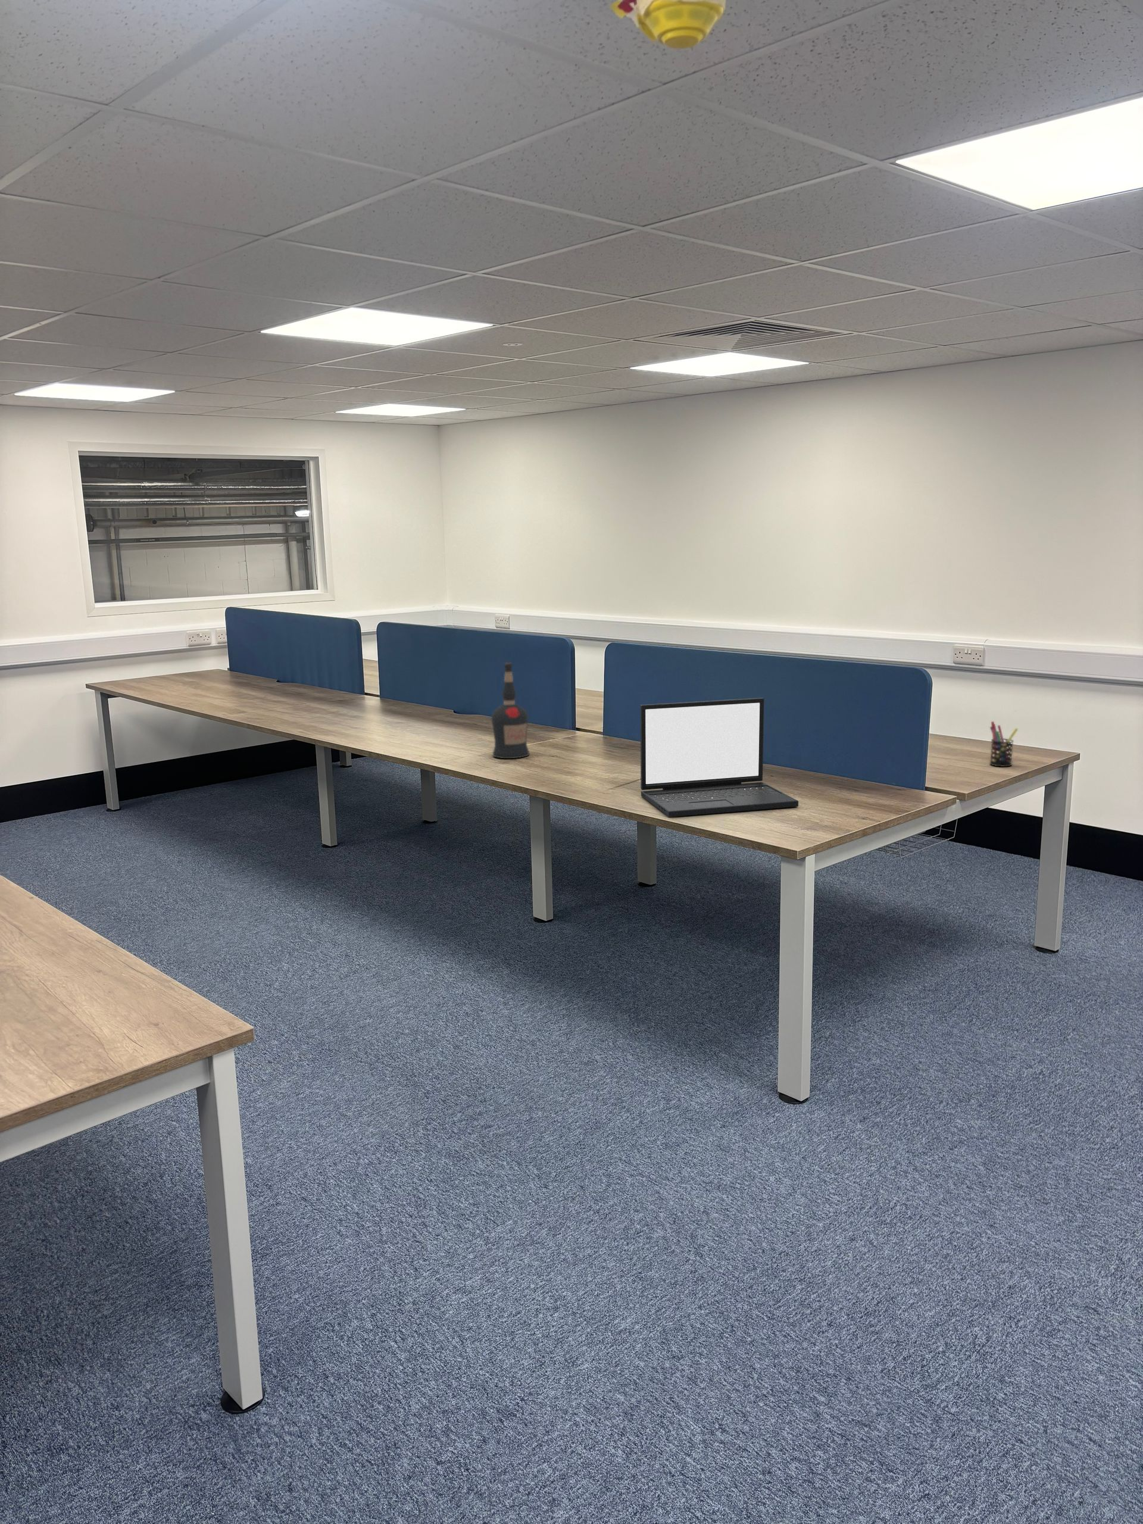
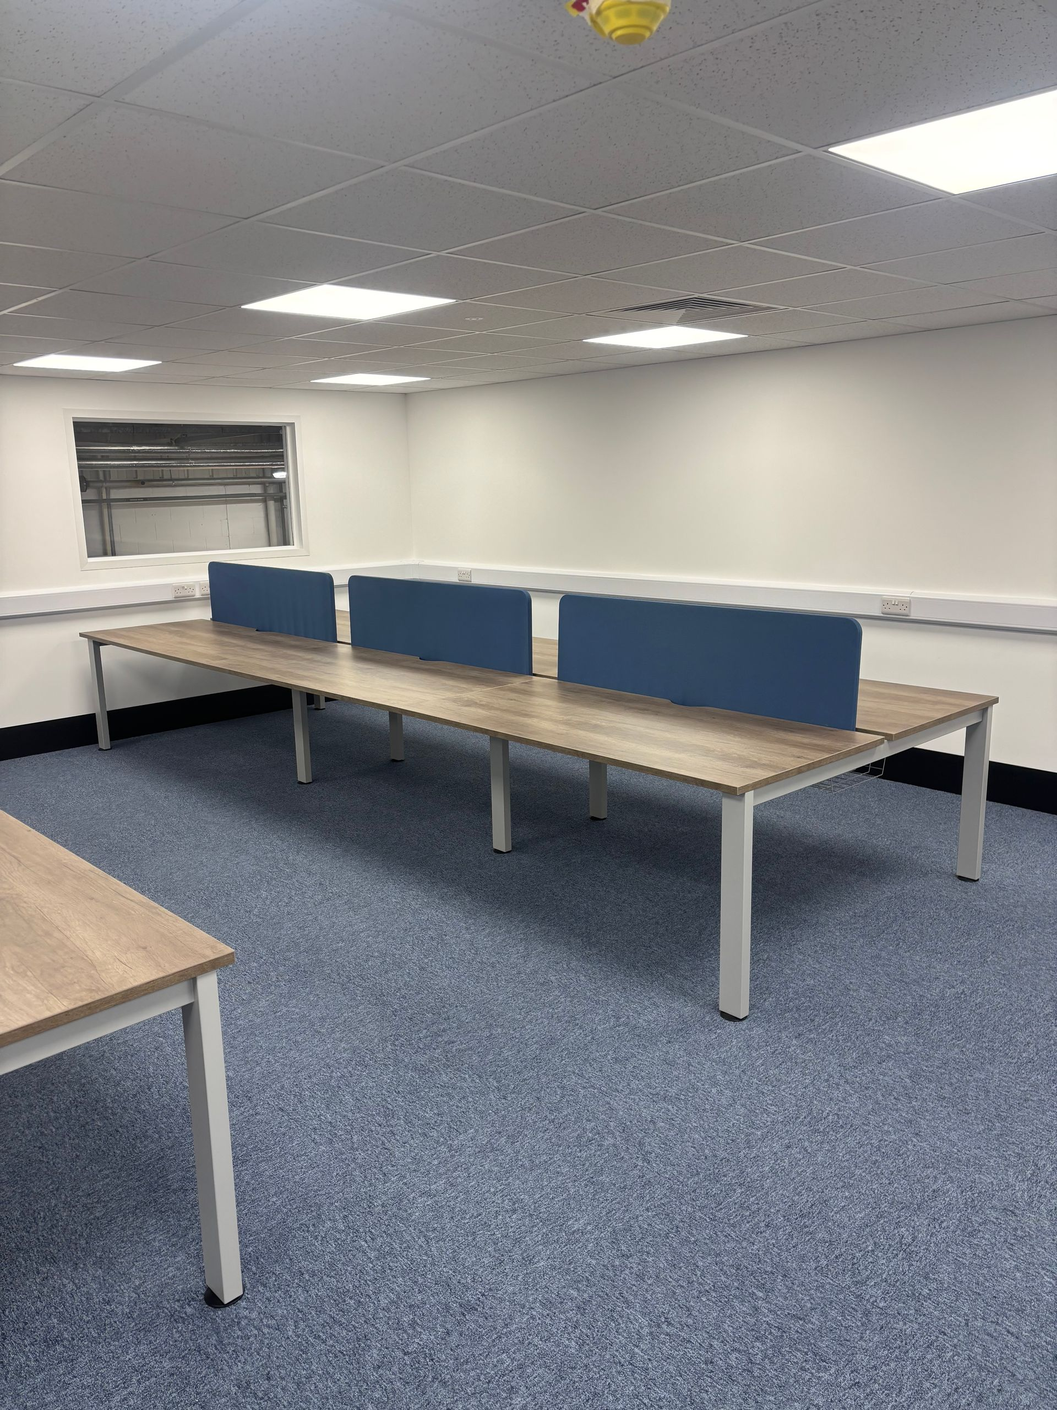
- pen holder (1000, 744)
- laptop (718, 755)
- liquor bottle (509, 709)
